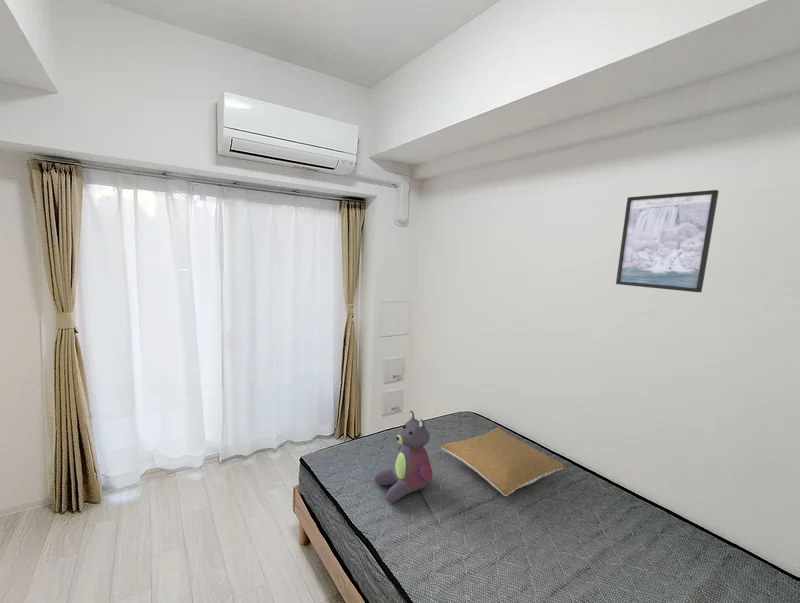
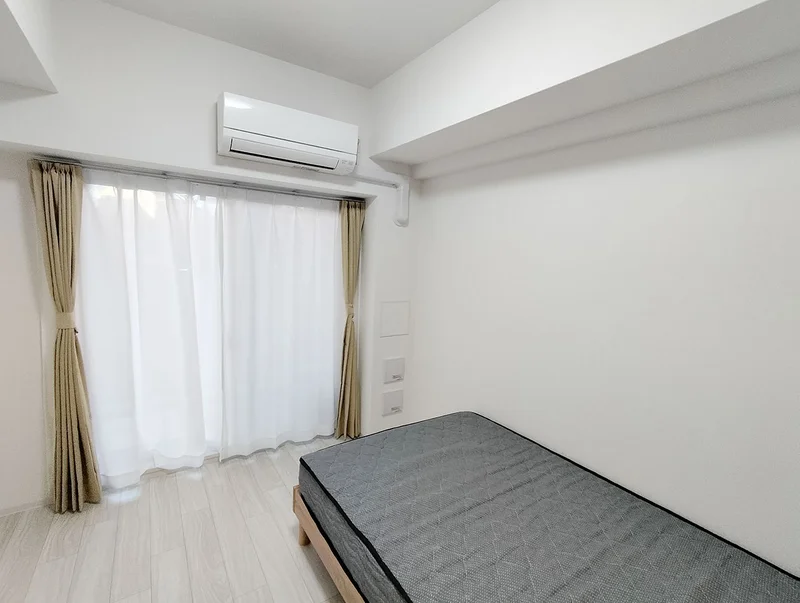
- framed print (662, 241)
- stuffed bear (404, 453)
- pillow (500, 457)
